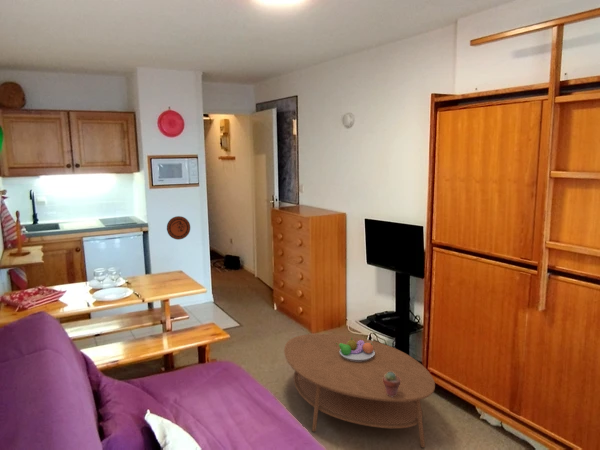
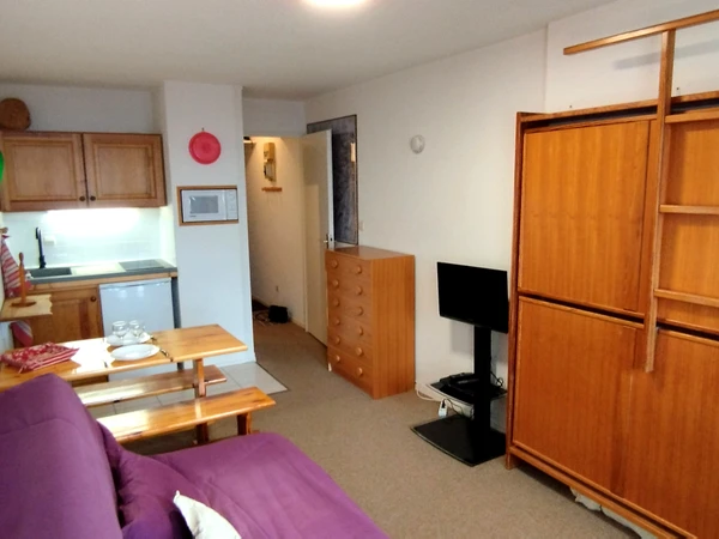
- coffee table (352, 385)
- fruit bowl (355, 348)
- decorative plate (178, 227)
- potted succulent (391, 382)
